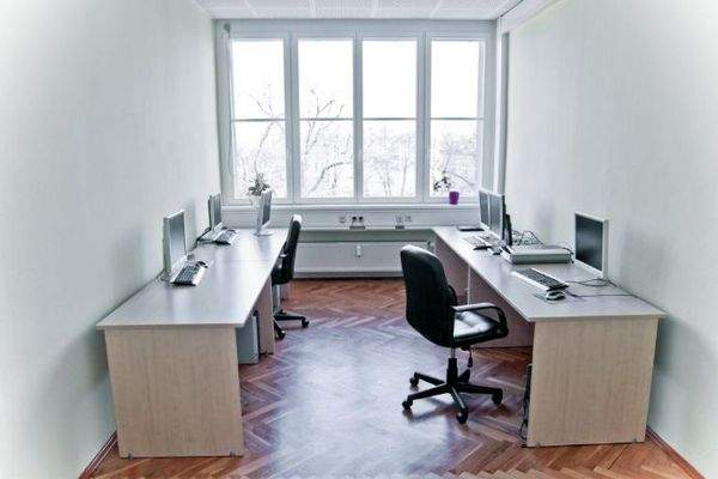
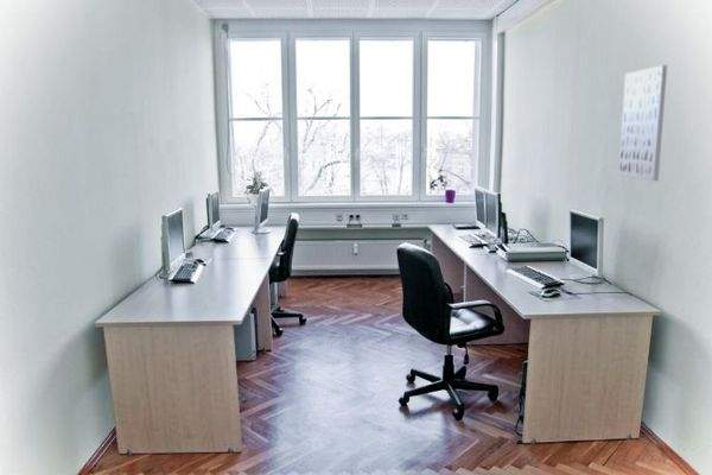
+ wall art (641, 125)
